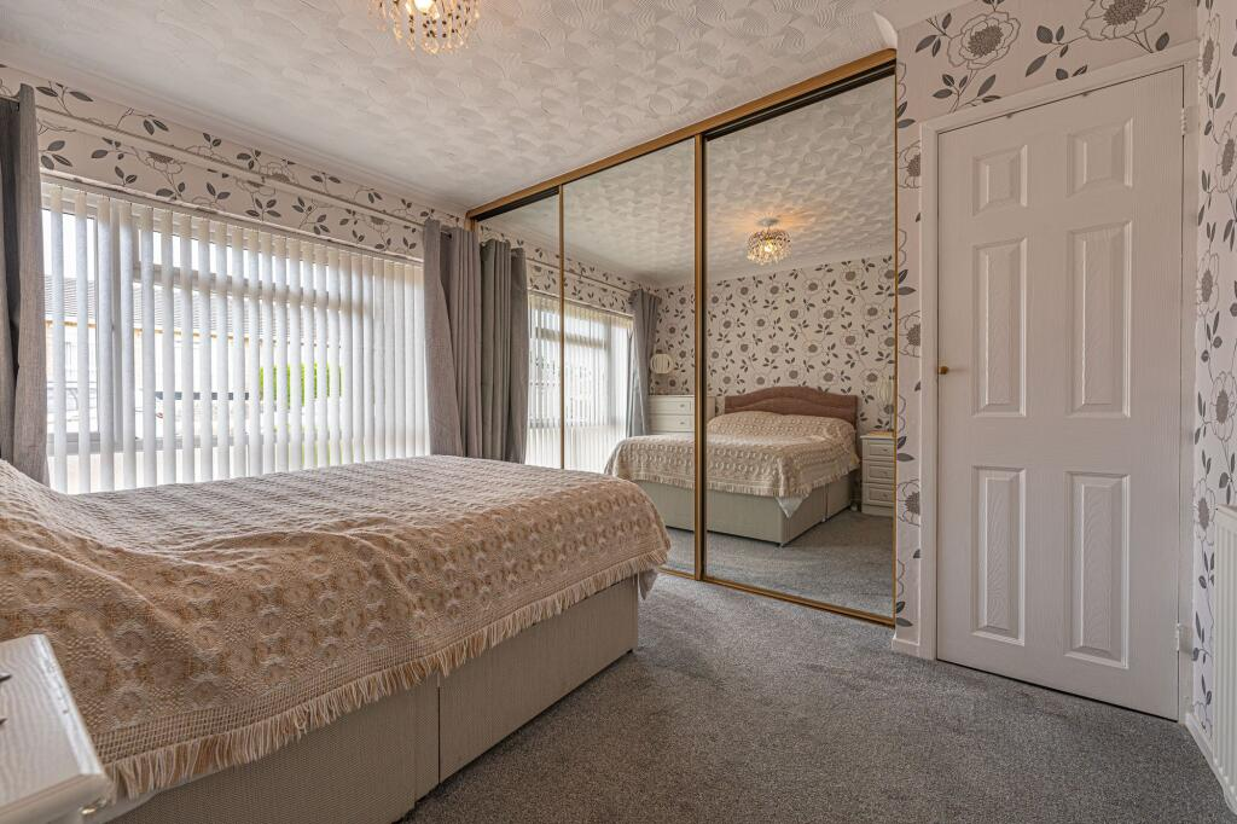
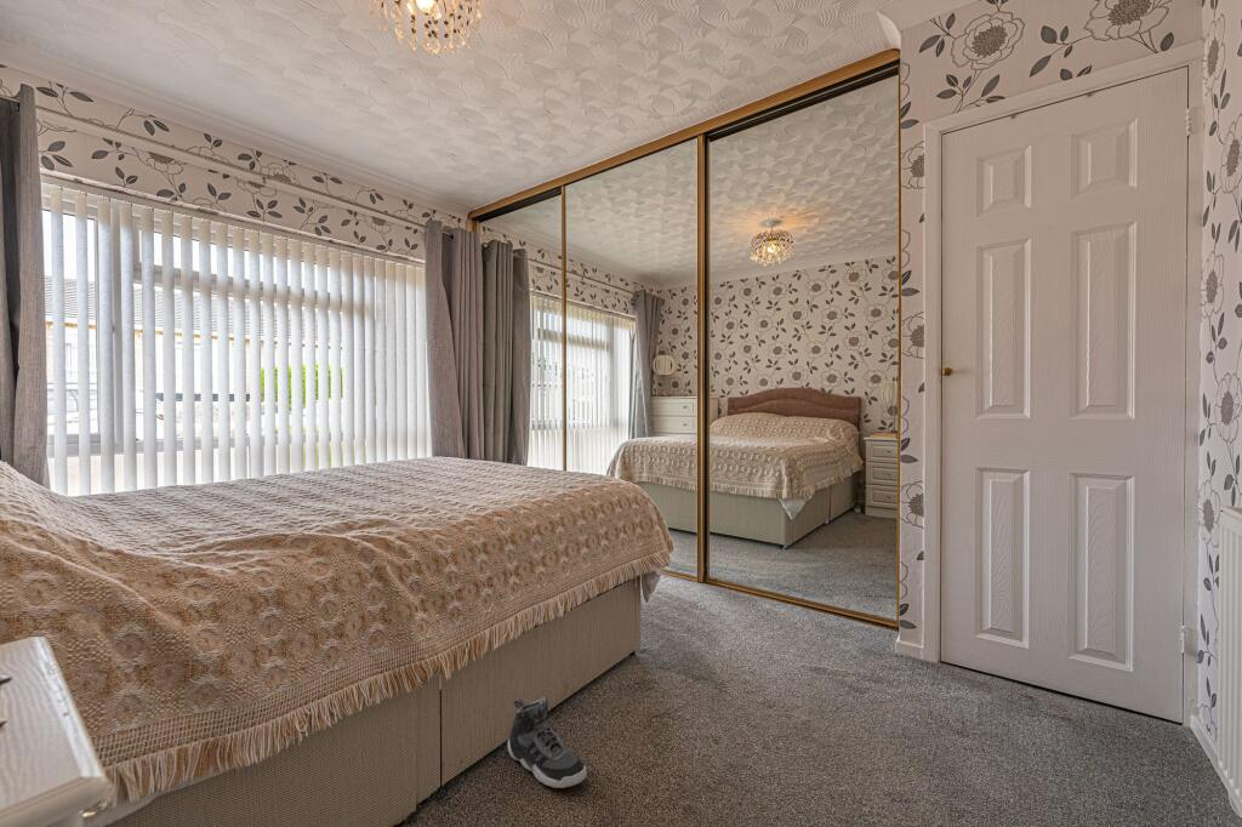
+ sneaker (543, 737)
